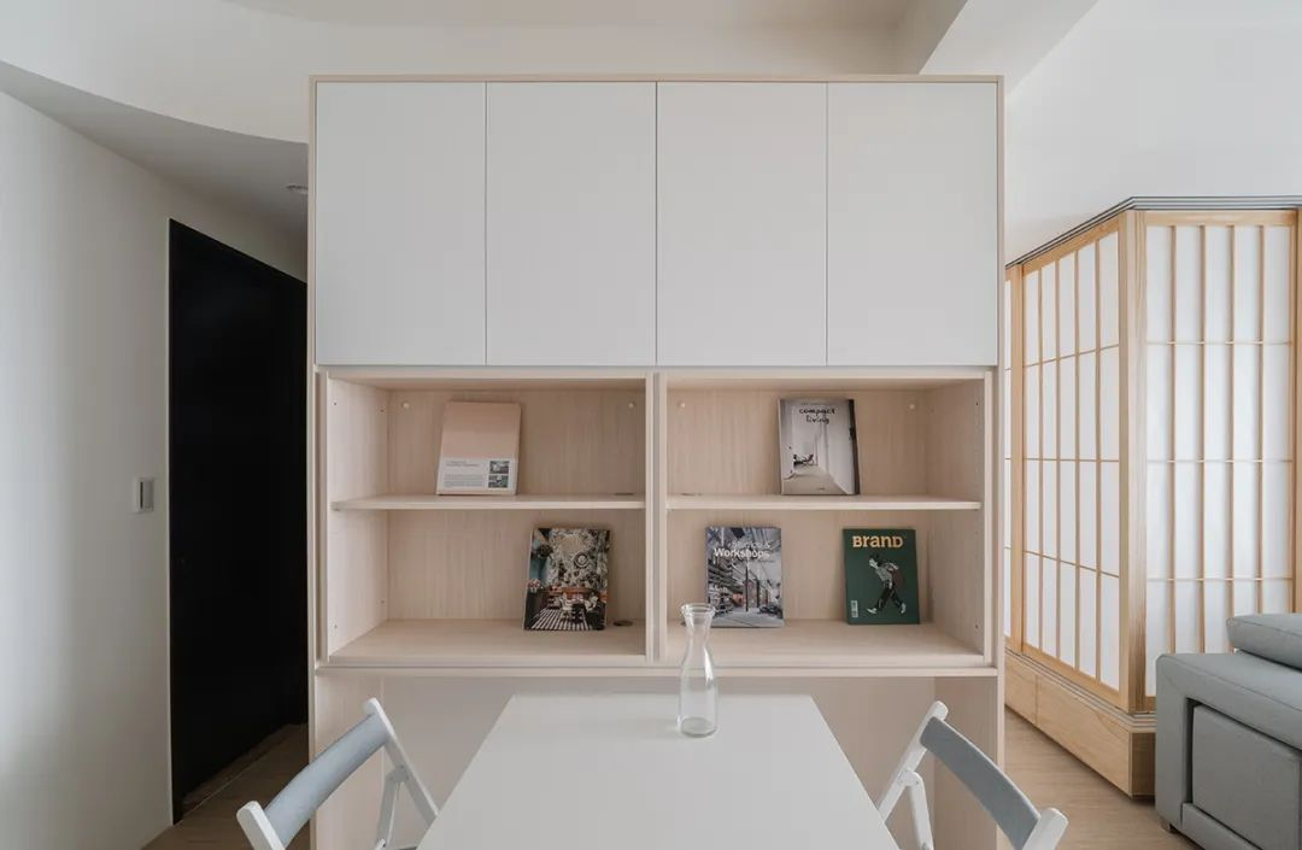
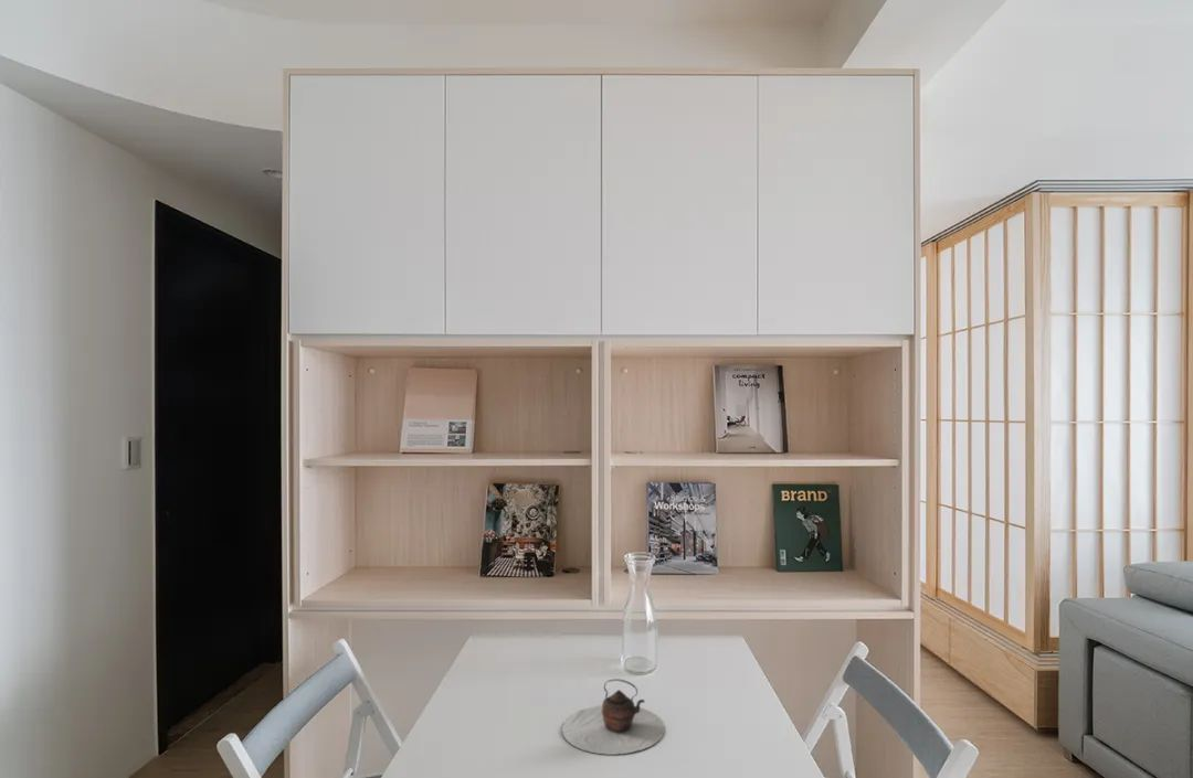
+ teapot (613, 704)
